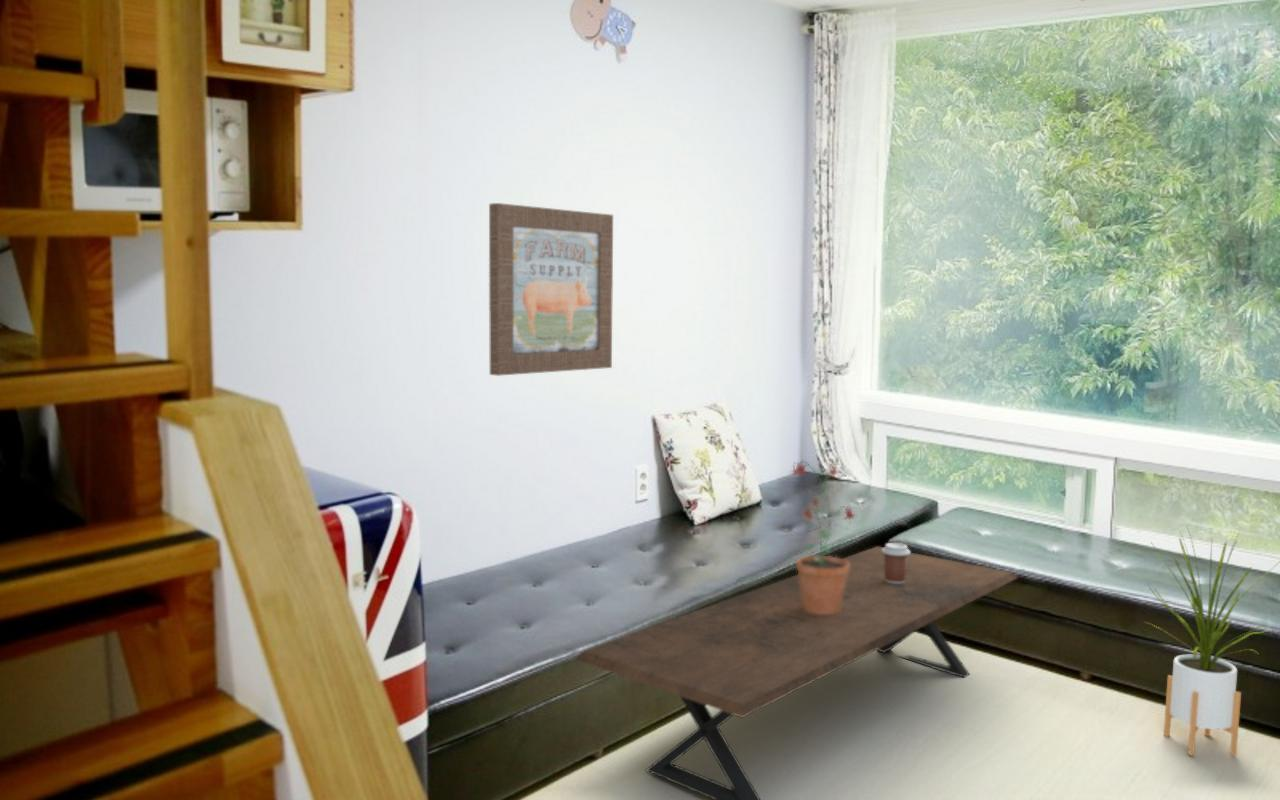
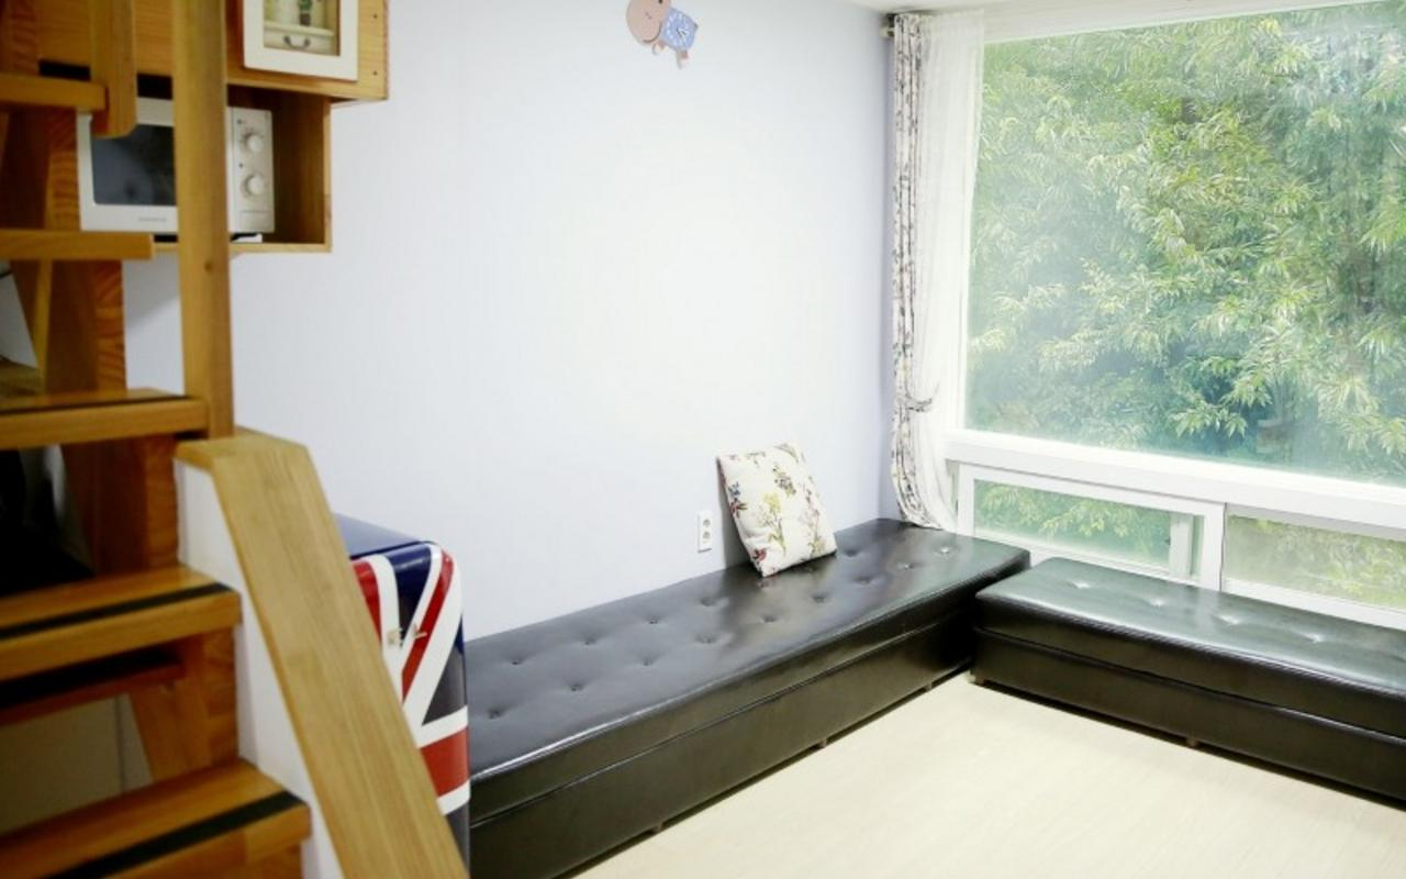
- coffee table (824, 663)
- potted plant (824, 536)
- wall art (554, 291)
- house plant (1209, 638)
- coffee cup (895, 562)
